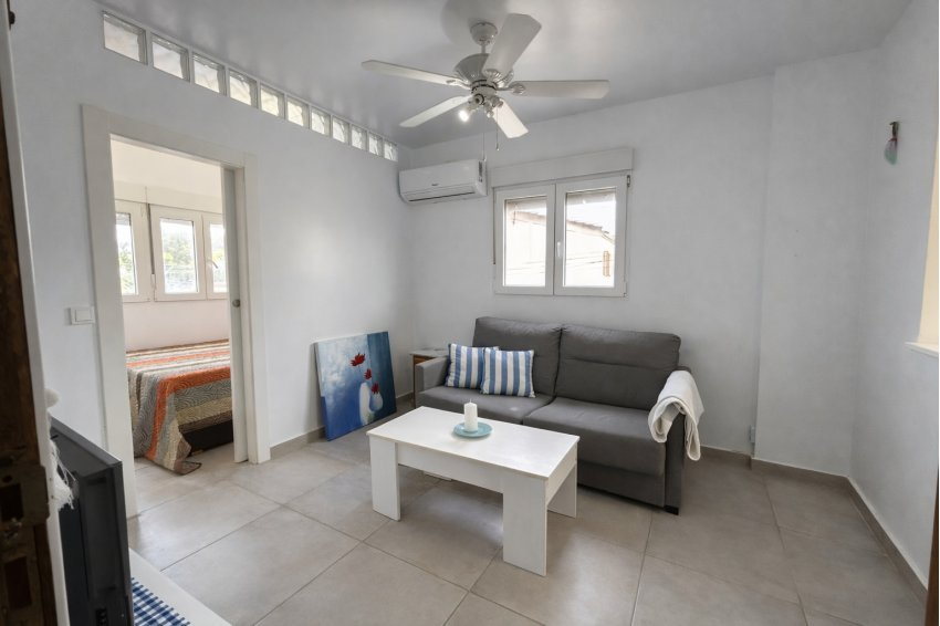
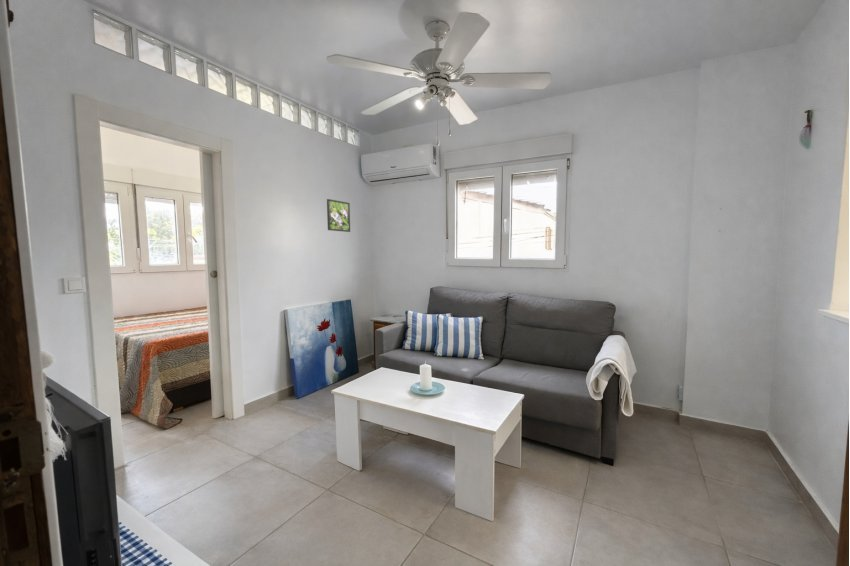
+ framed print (339, 216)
